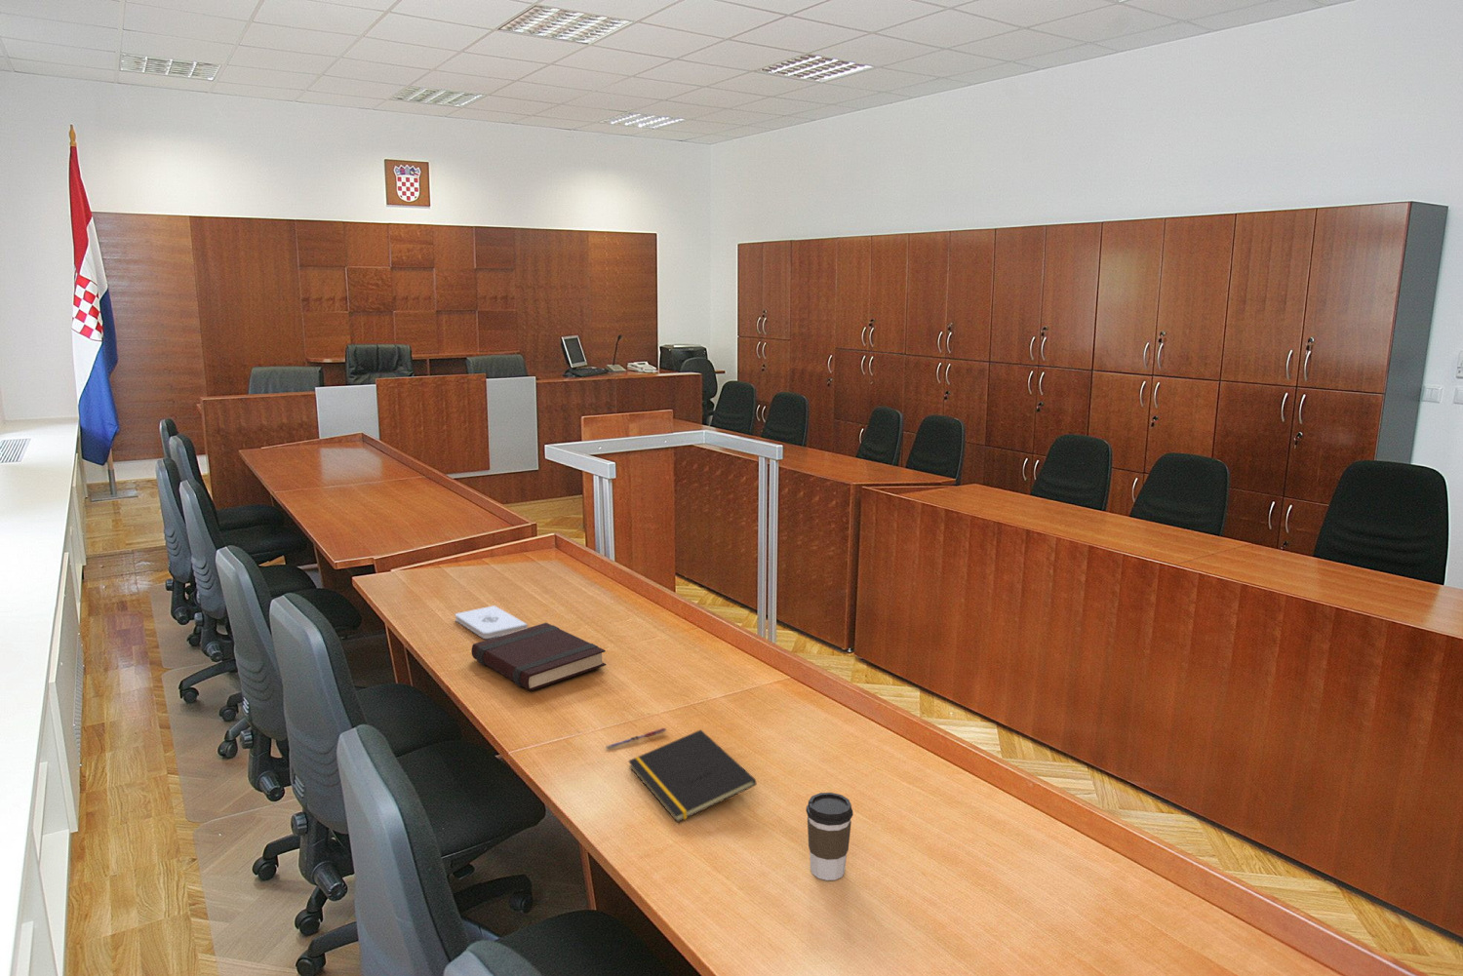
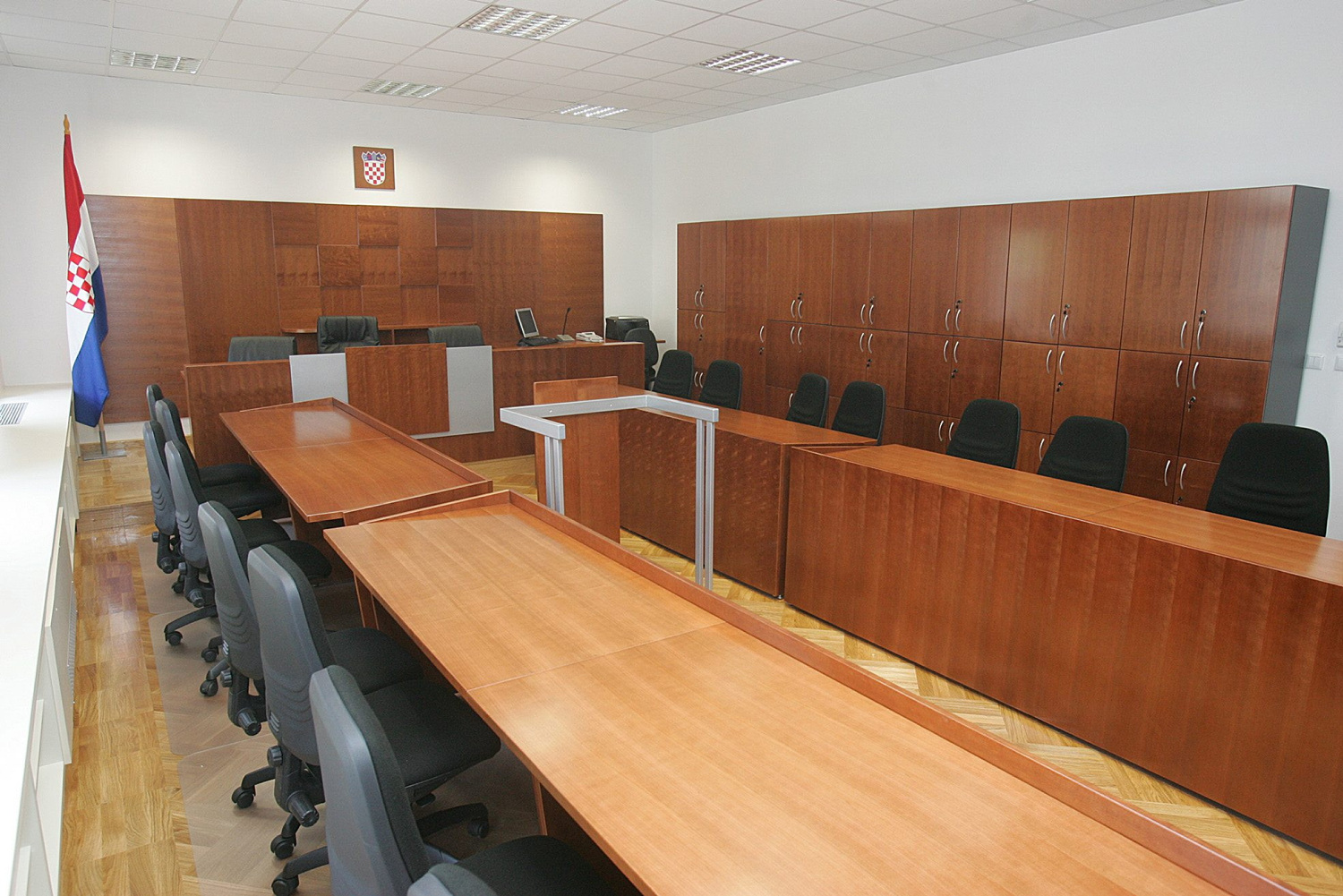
- coffee cup (828, 837)
- notepad (489, 621)
- book (537, 655)
- notepad (690, 772)
- pen (636, 737)
